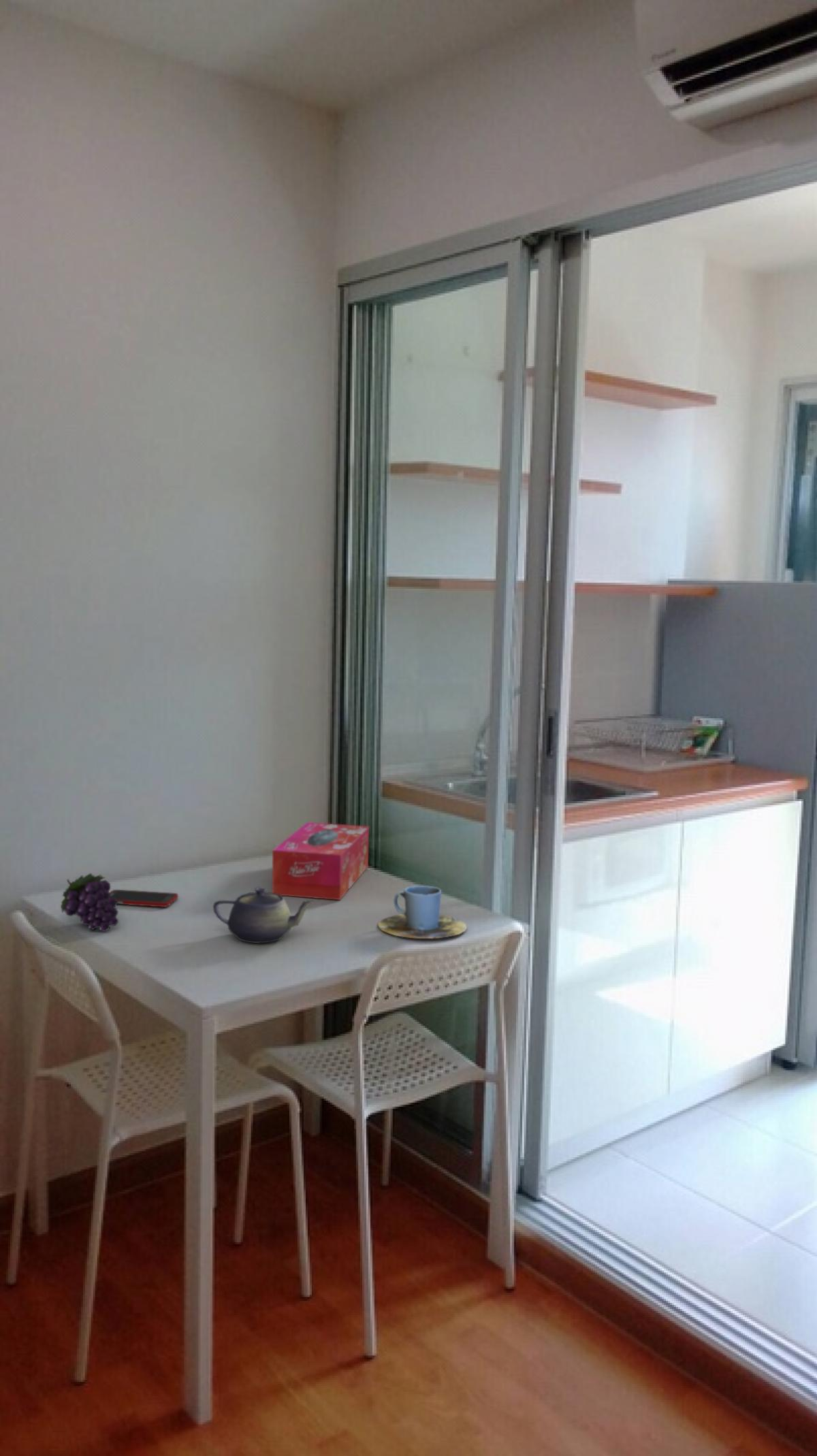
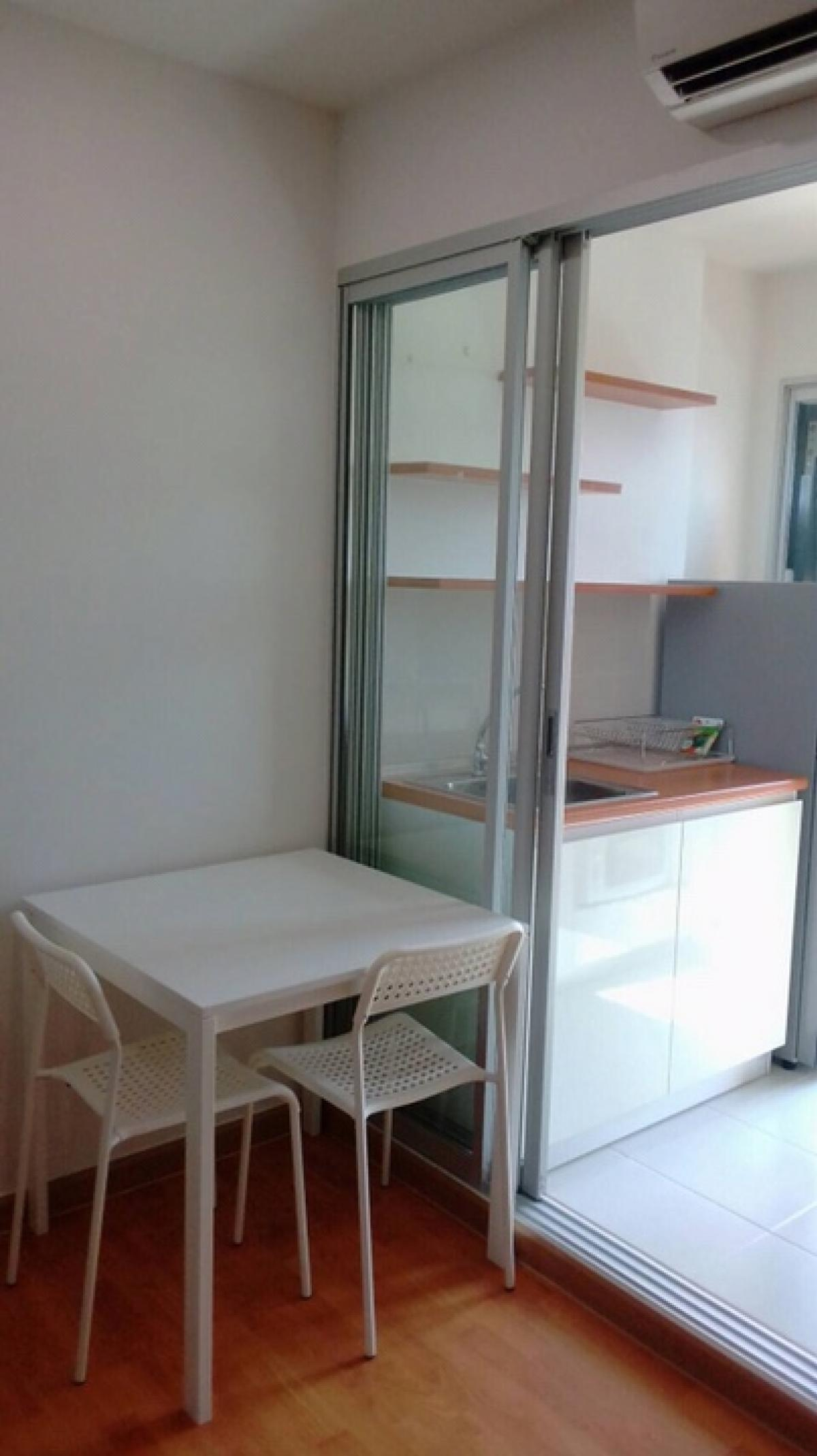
- tissue box (323, 858)
- cell phone (140, 898)
- fruit (92, 897)
- cup (423, 908)
- teapot (263, 912)
